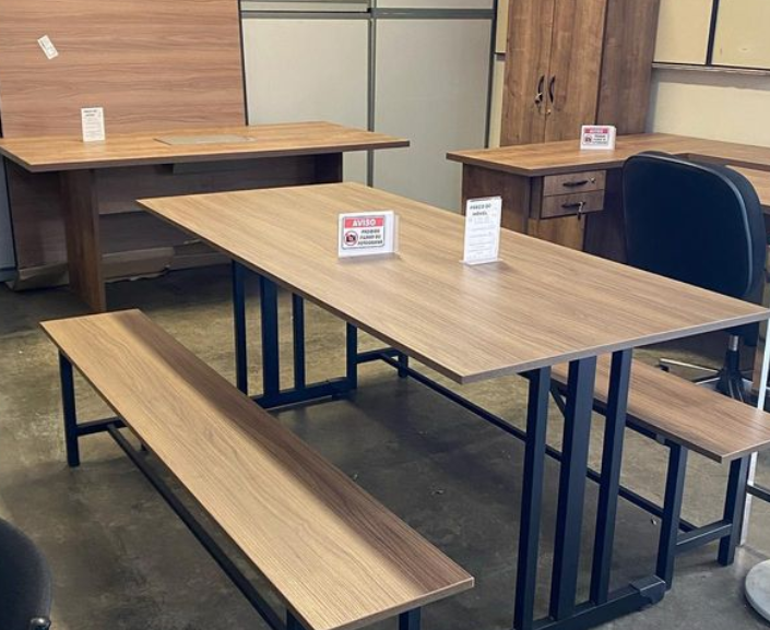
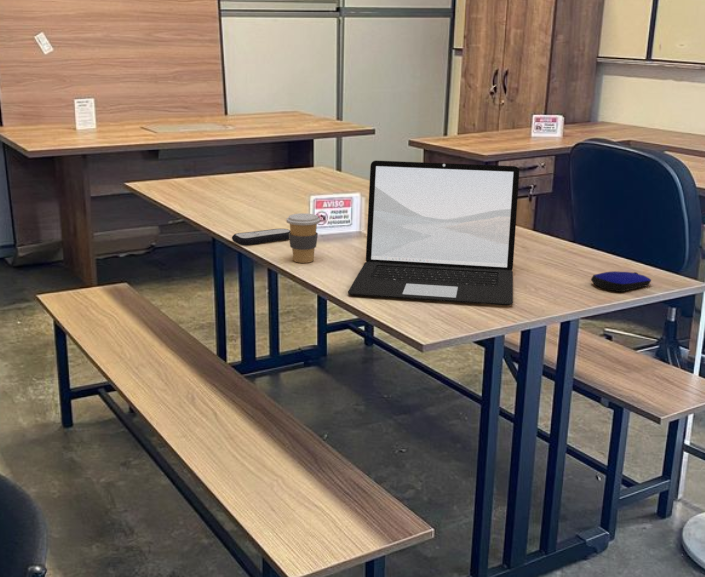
+ laptop (436, 228)
+ remote control (263, 236)
+ coffee cup (303, 238)
+ computer mouse (622, 278)
